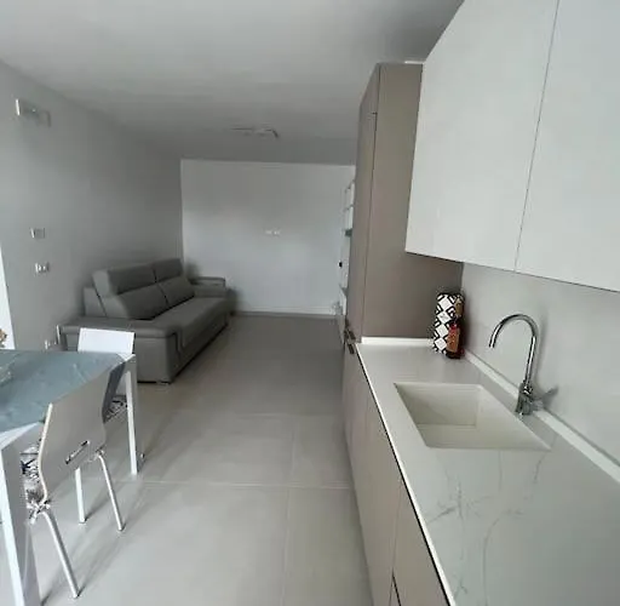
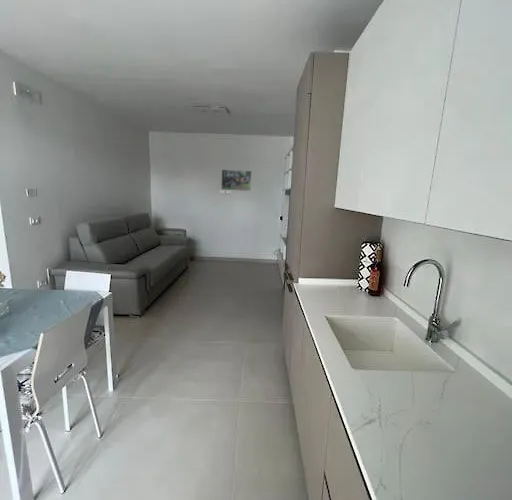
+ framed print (236, 180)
